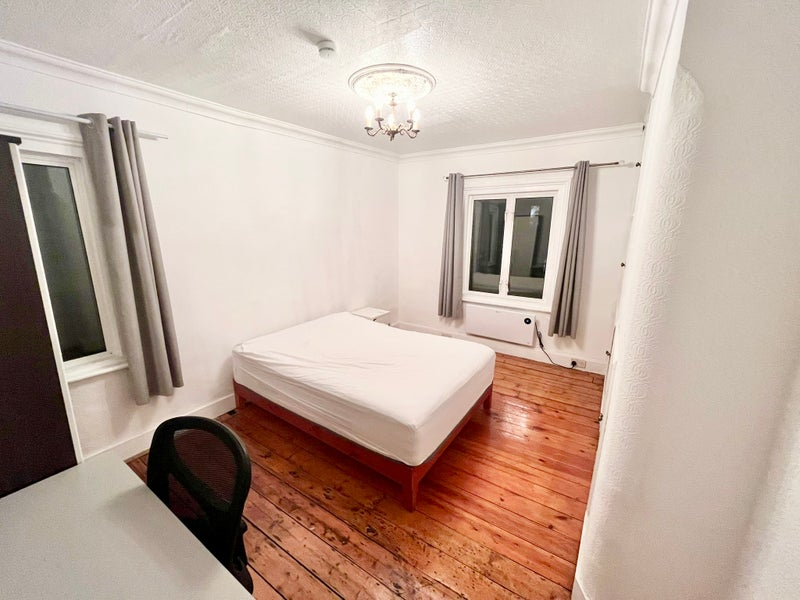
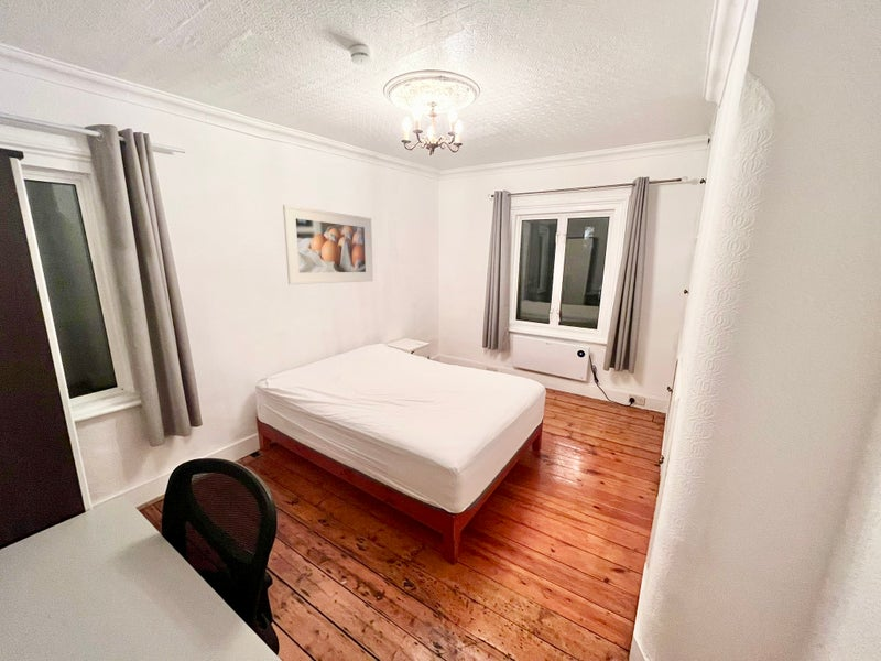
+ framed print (334, 248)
